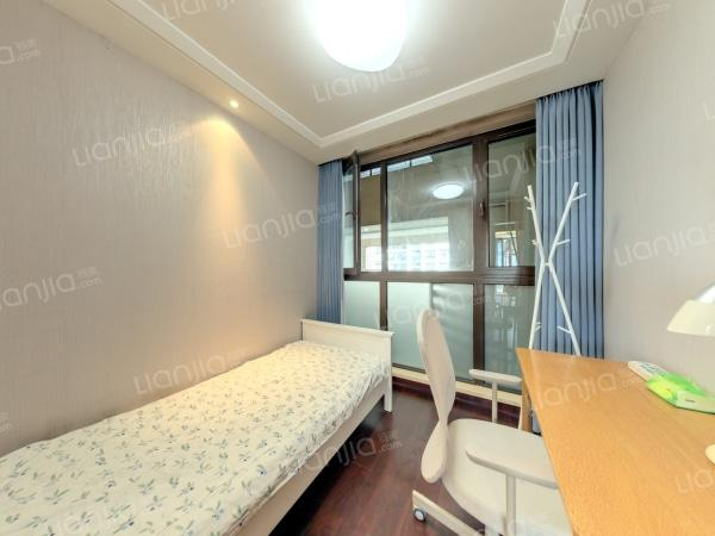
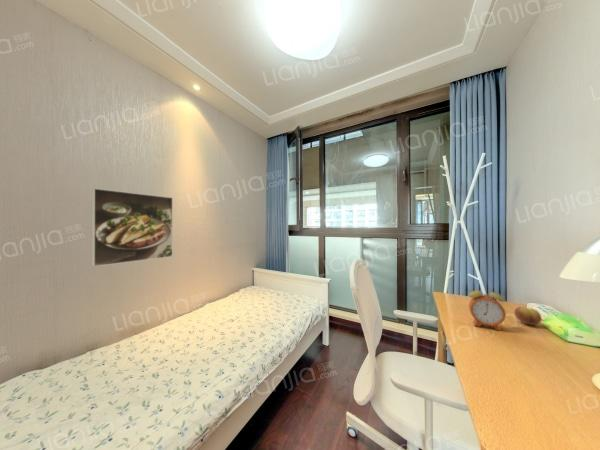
+ alarm clock (486, 305)
+ fruit (527, 315)
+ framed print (137, 227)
